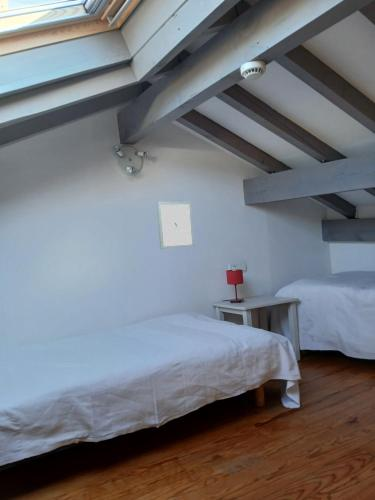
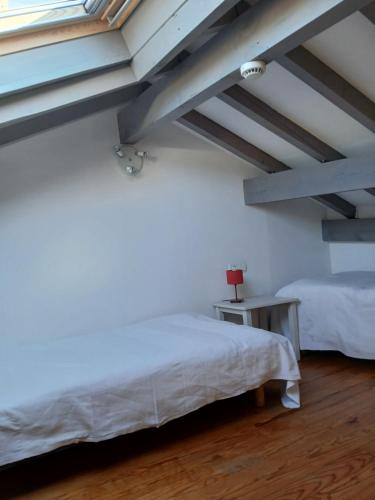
- wall art (175, 224)
